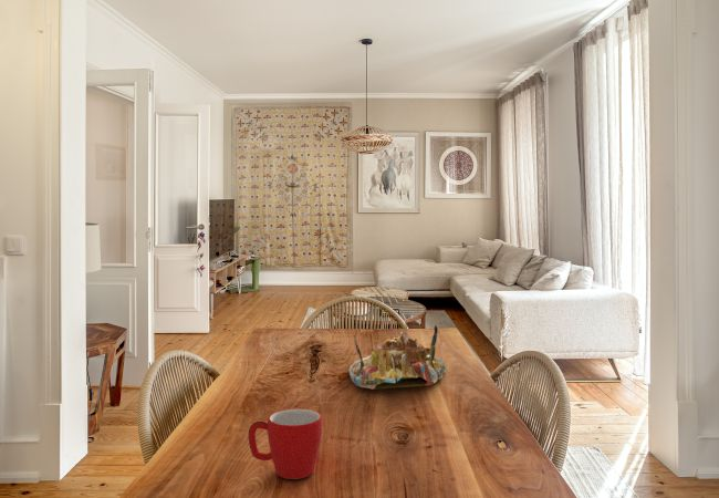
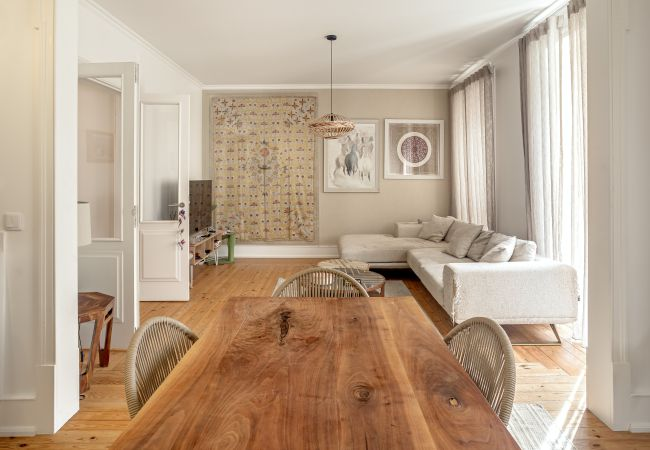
- mug (285, 444)
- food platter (397, 349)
